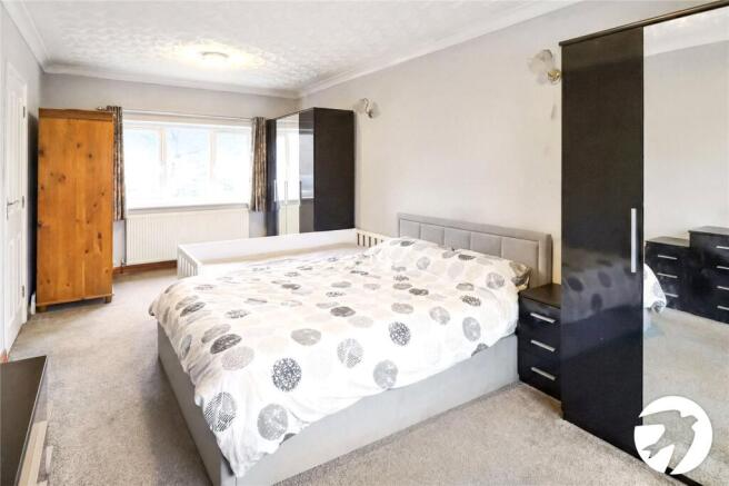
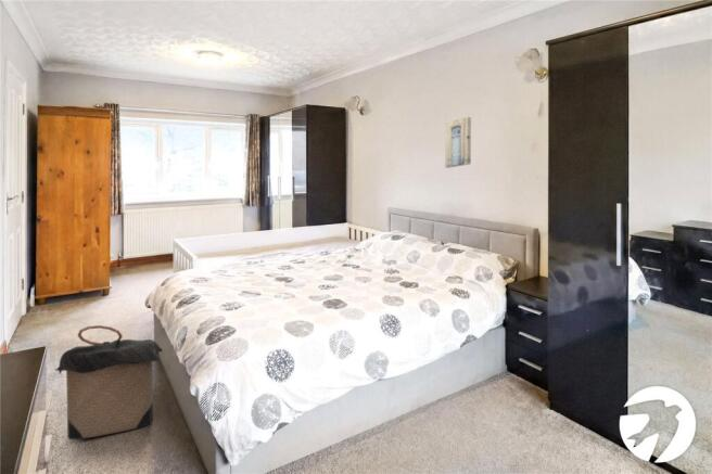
+ laundry hamper (113, 373)
+ wall art (457, 143)
